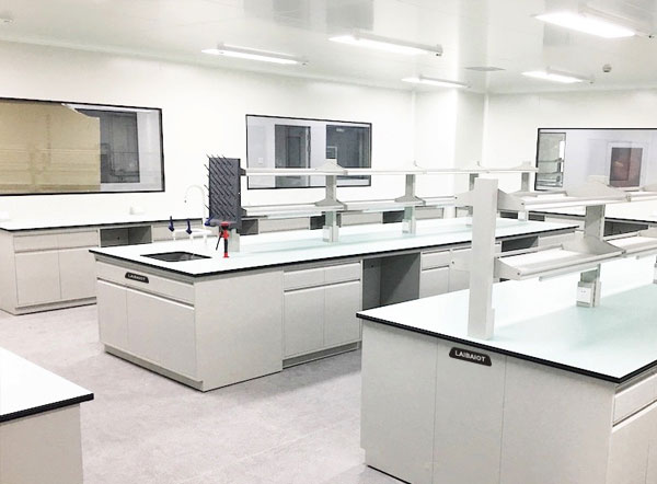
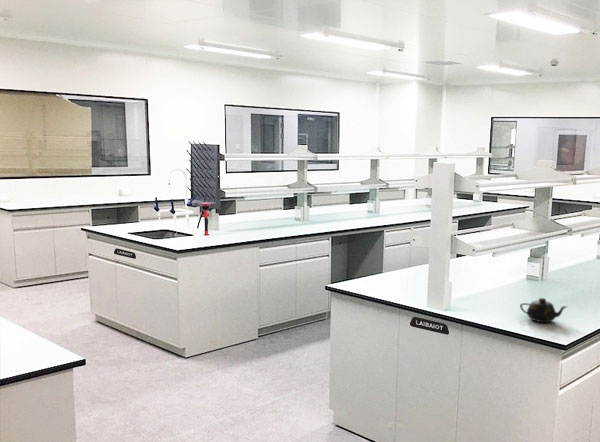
+ teapot (543, 309)
